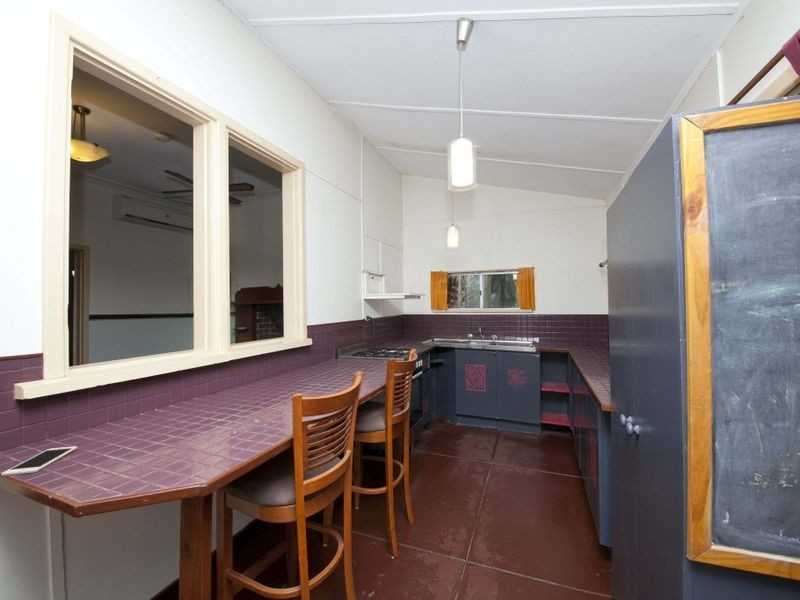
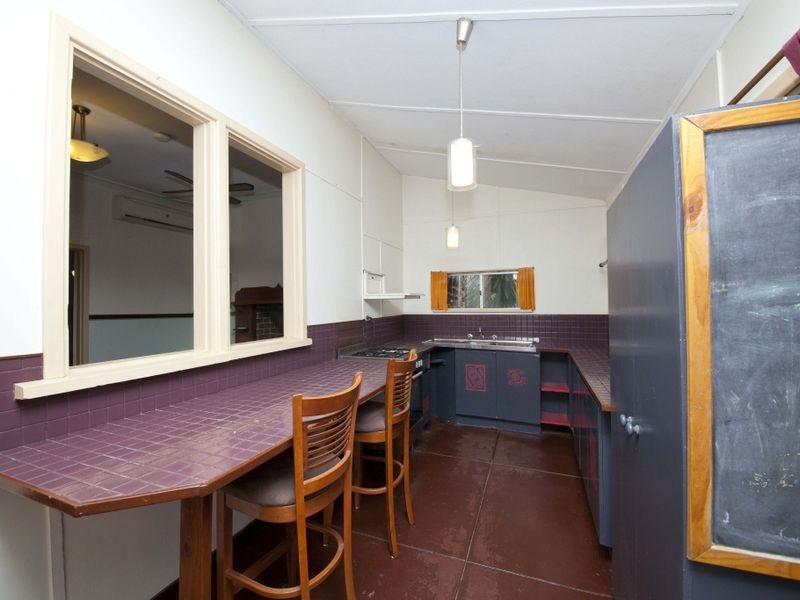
- cell phone (42, 459)
